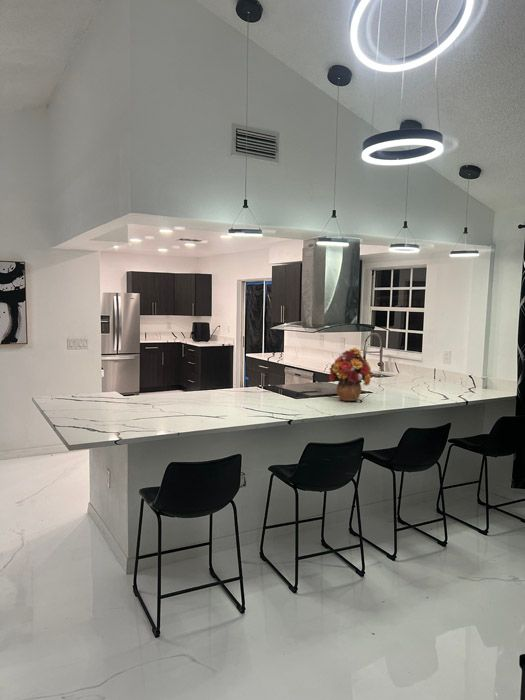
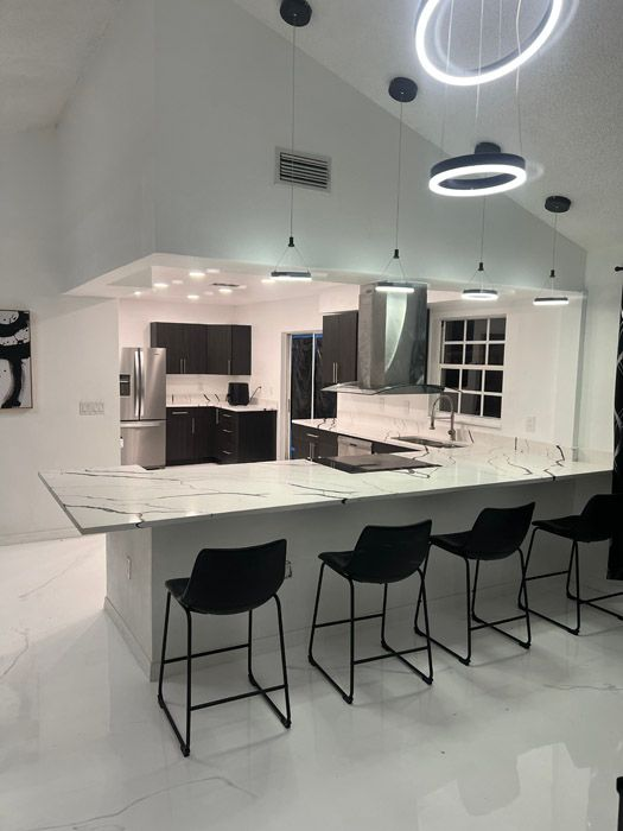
- flower arrangement (350, 373)
